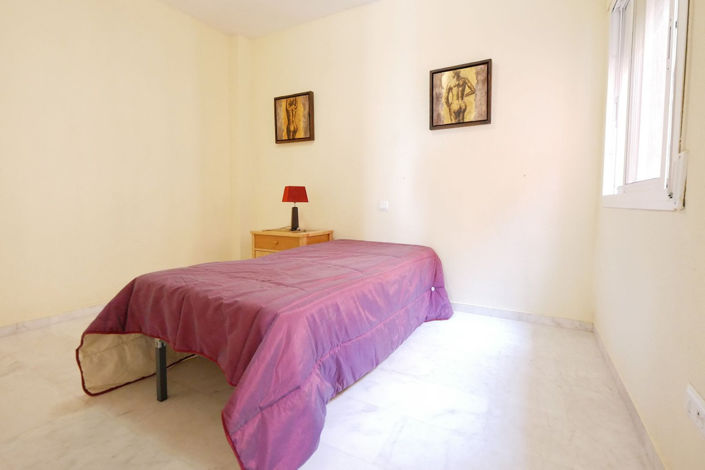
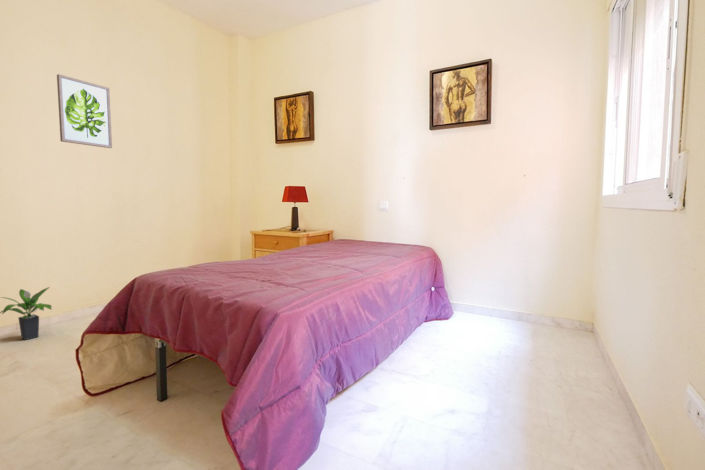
+ potted plant (27, 313)
+ wall art (86, 113)
